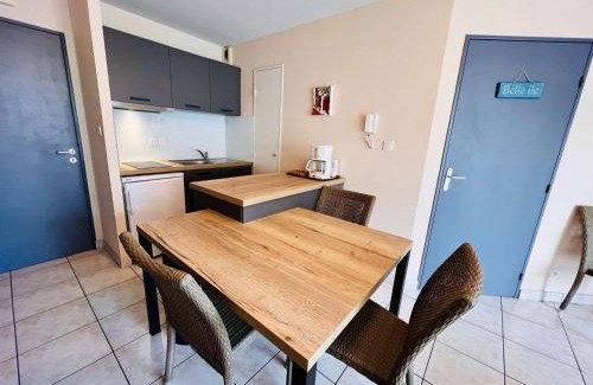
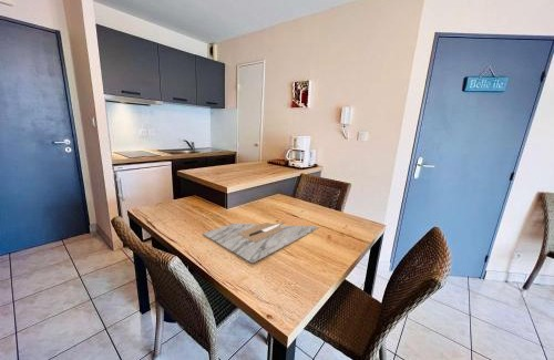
+ cutting board (264, 229)
